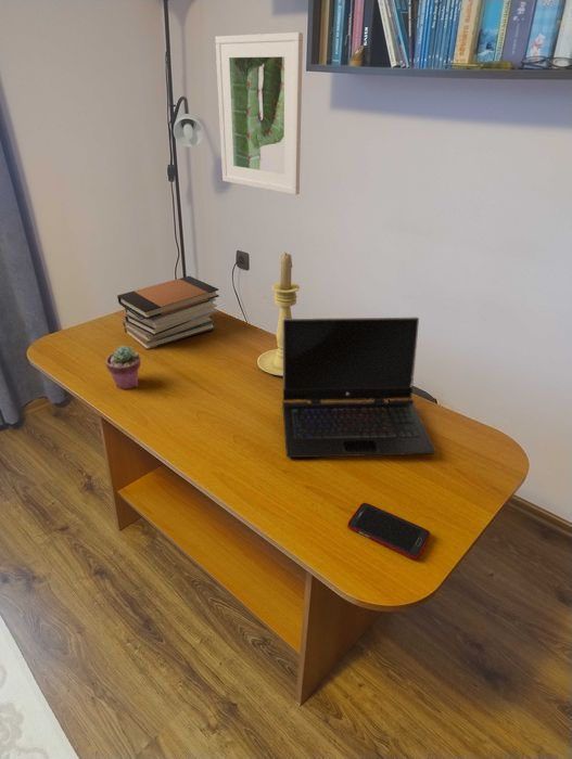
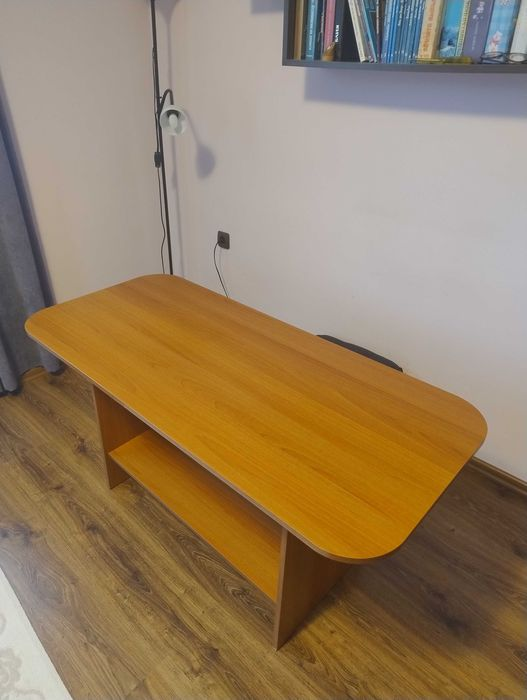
- potted succulent (124, 366)
- laptop computer (356, 385)
- cell phone (387, 529)
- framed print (257, 116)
- book stack (170, 311)
- candle holder (284, 311)
